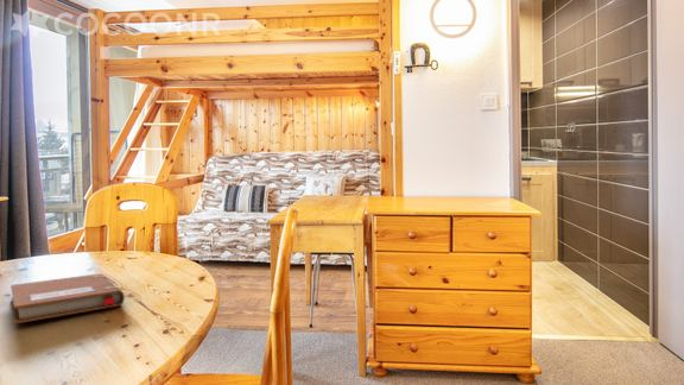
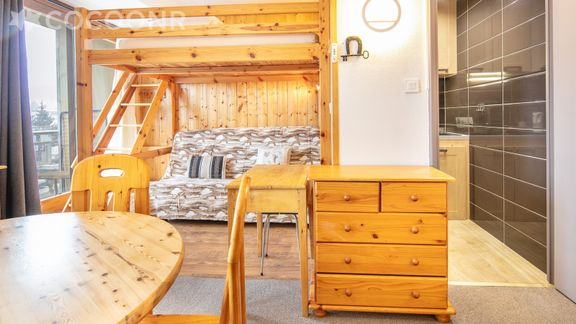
- notebook (66, 295)
